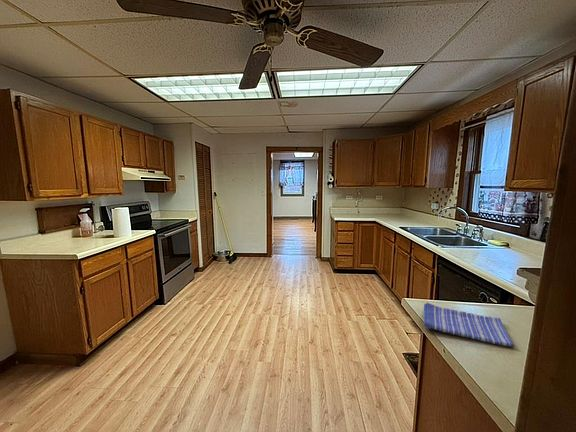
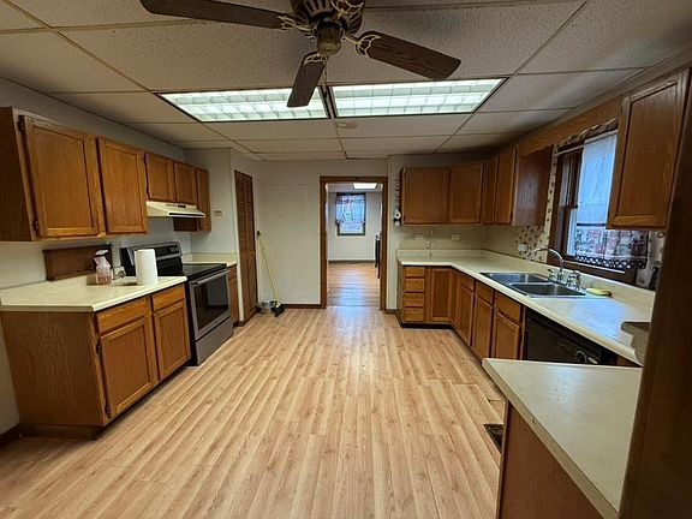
- dish towel (462, 322)
